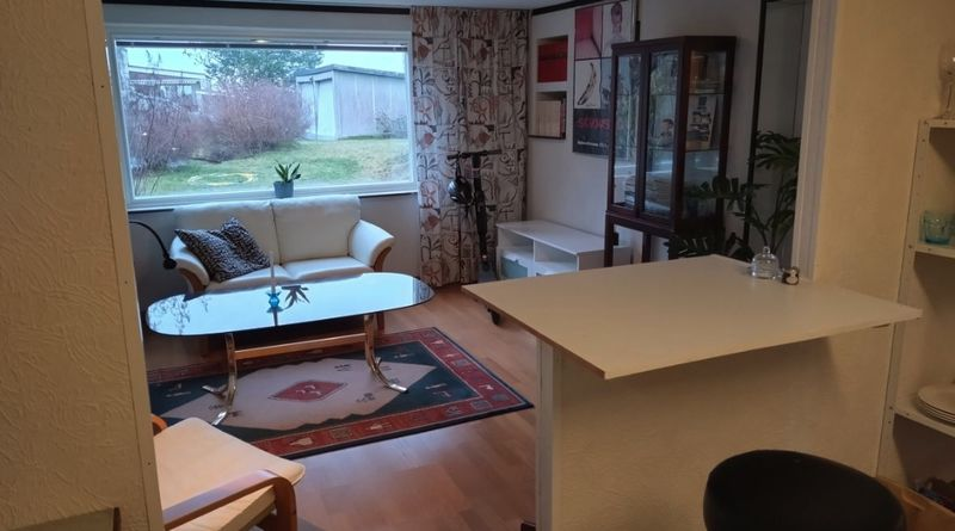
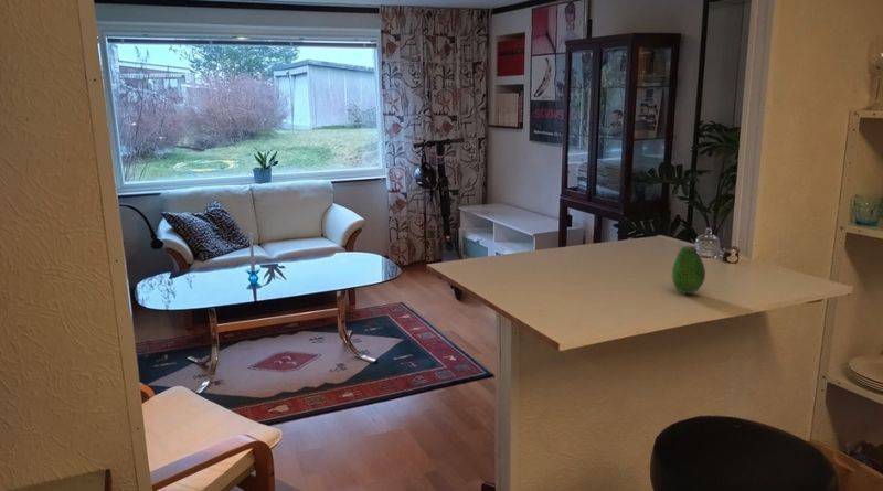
+ fruit (689, 269)
